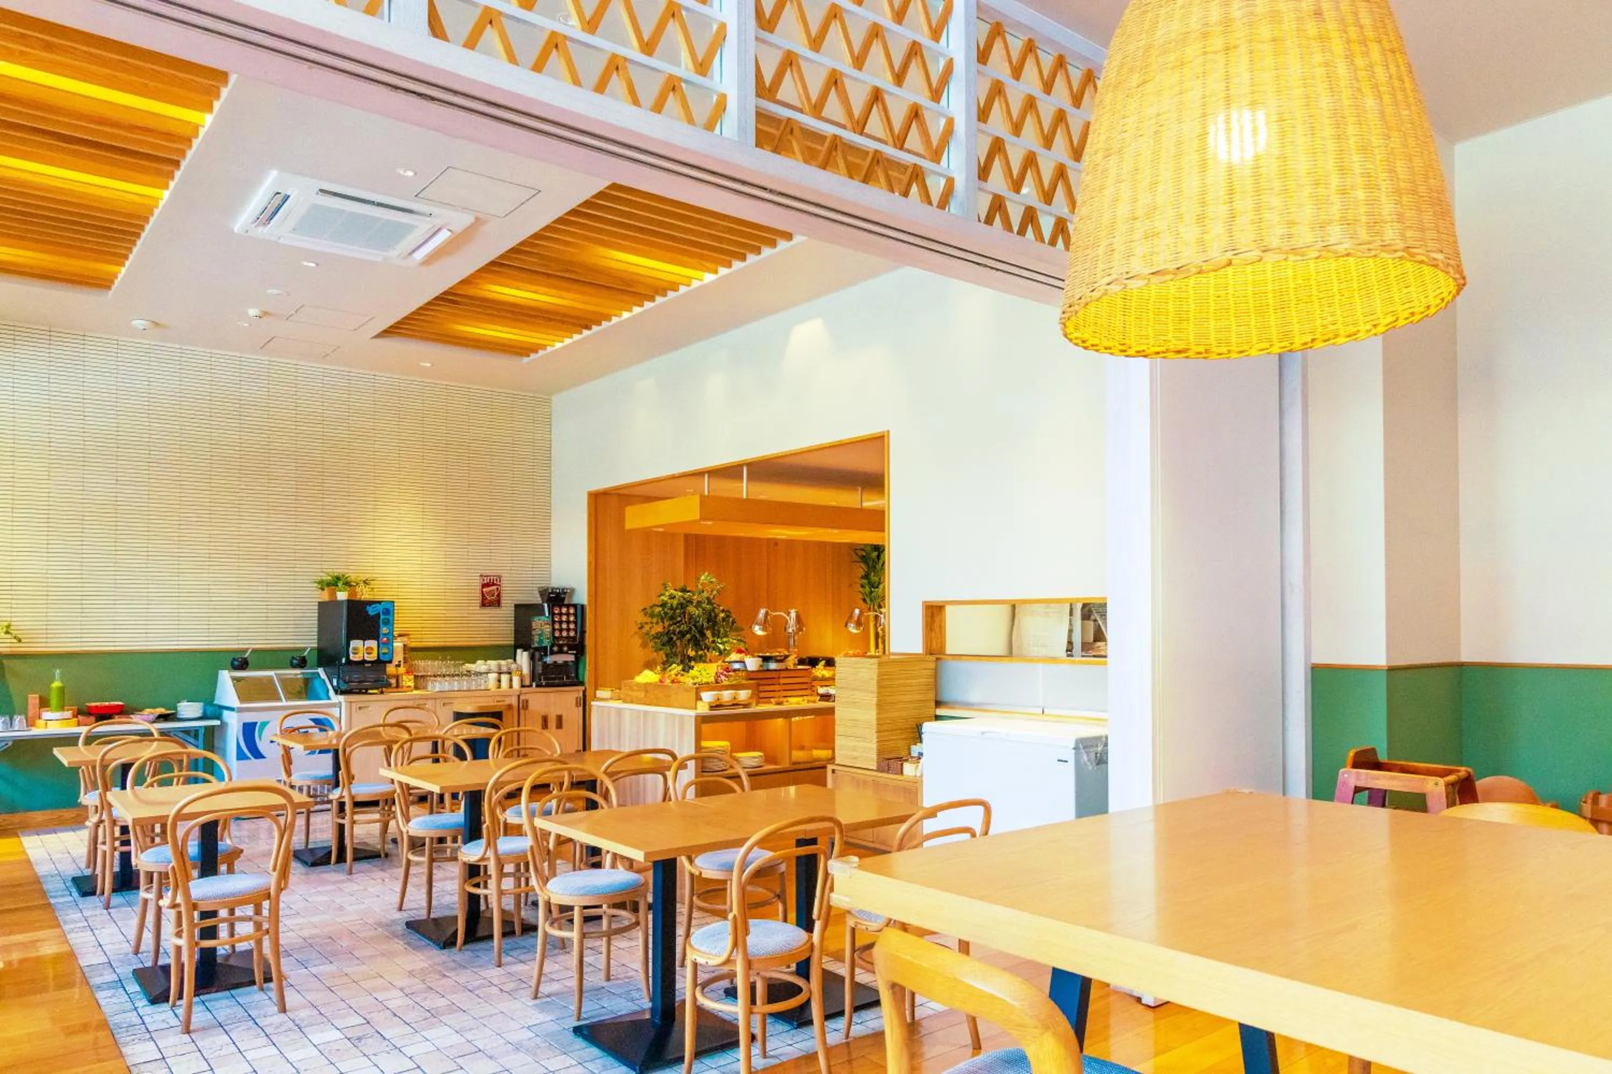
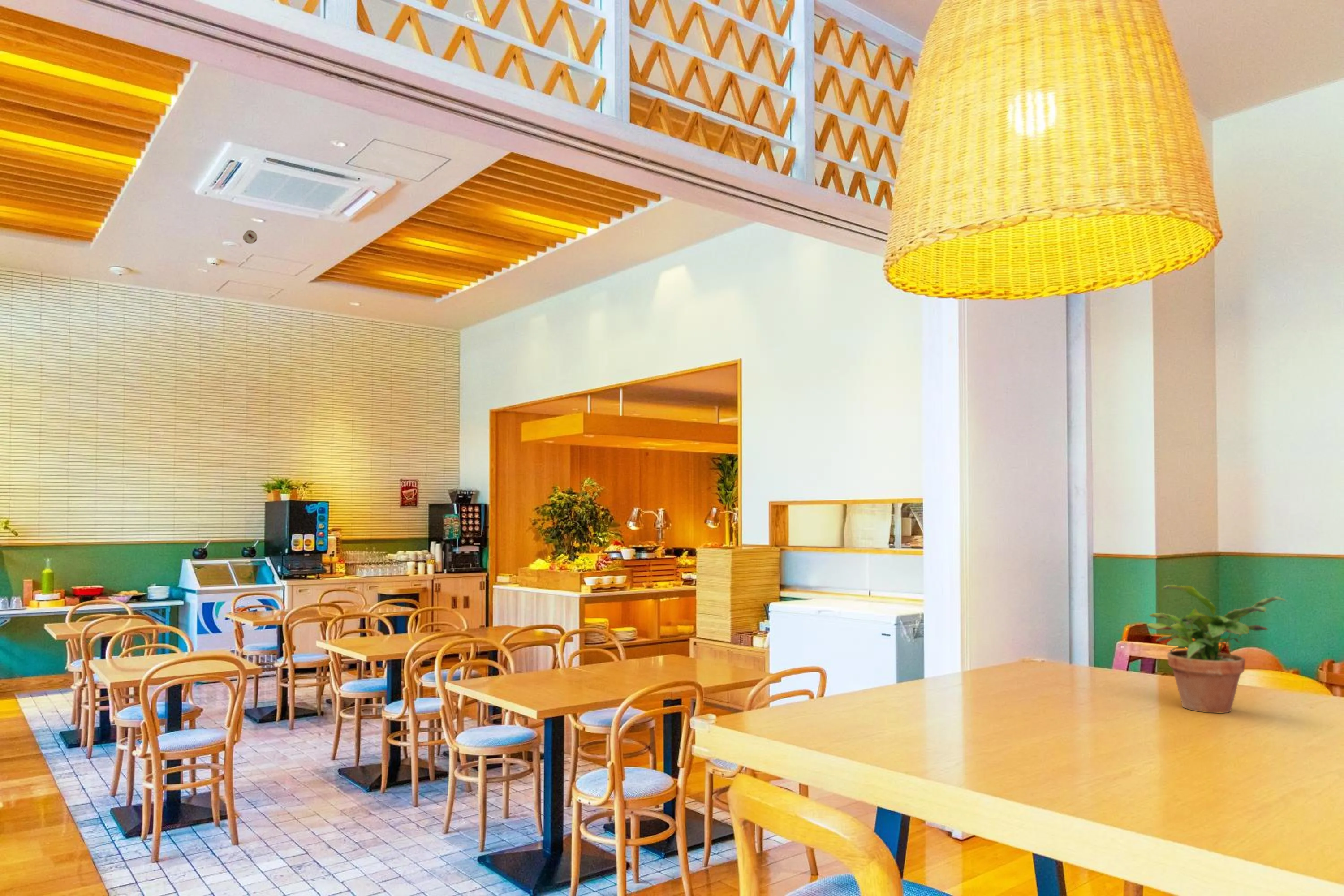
+ smoke detector (250, 237)
+ potted plant (1216, 646)
